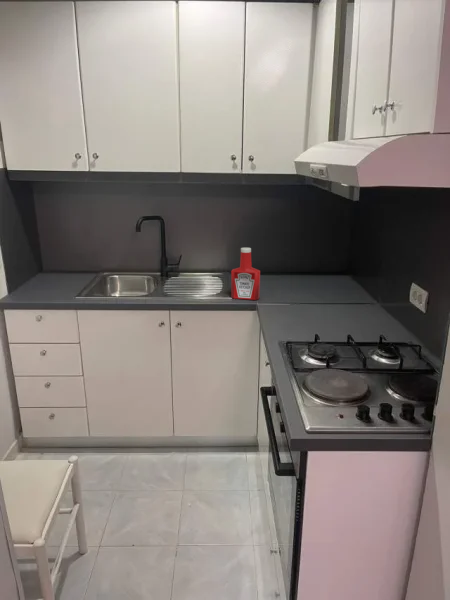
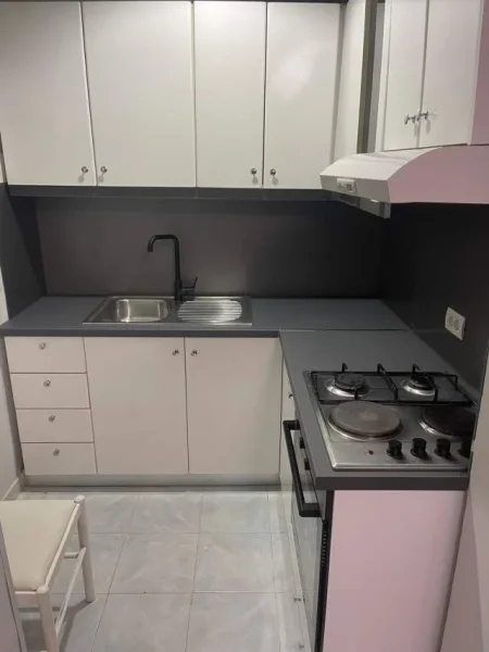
- soap bottle (245, 273)
